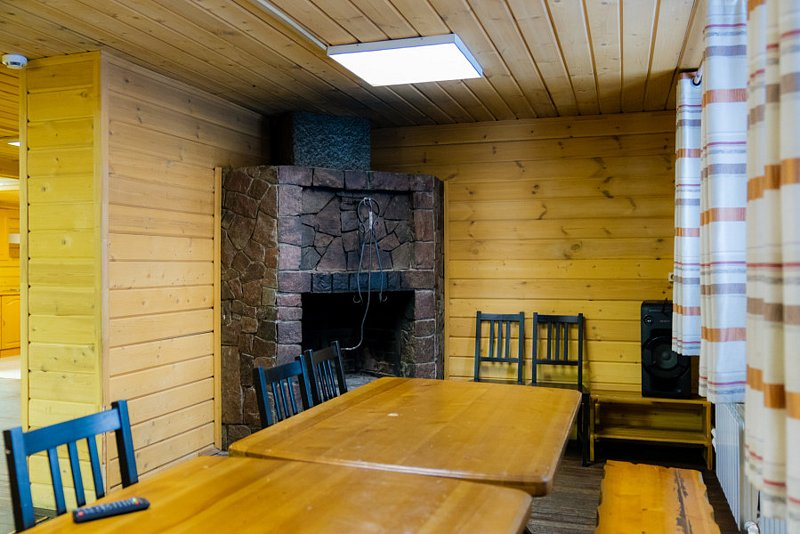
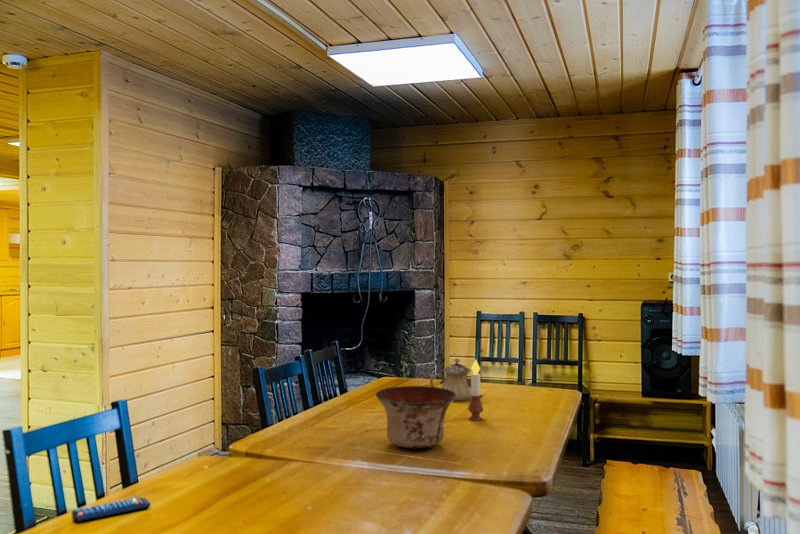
+ bowl (415, 419)
+ teapot (454, 378)
+ candle (475, 388)
